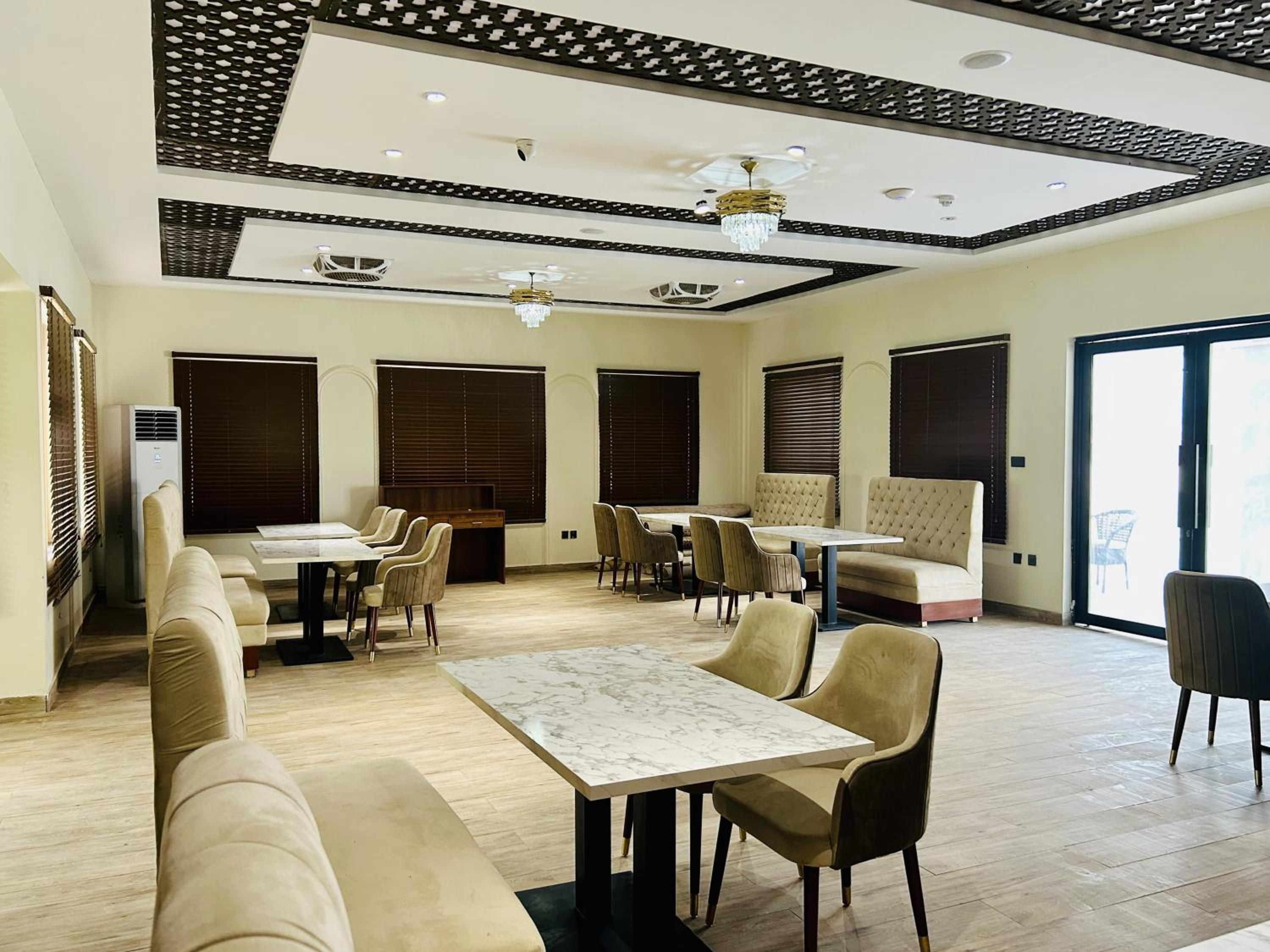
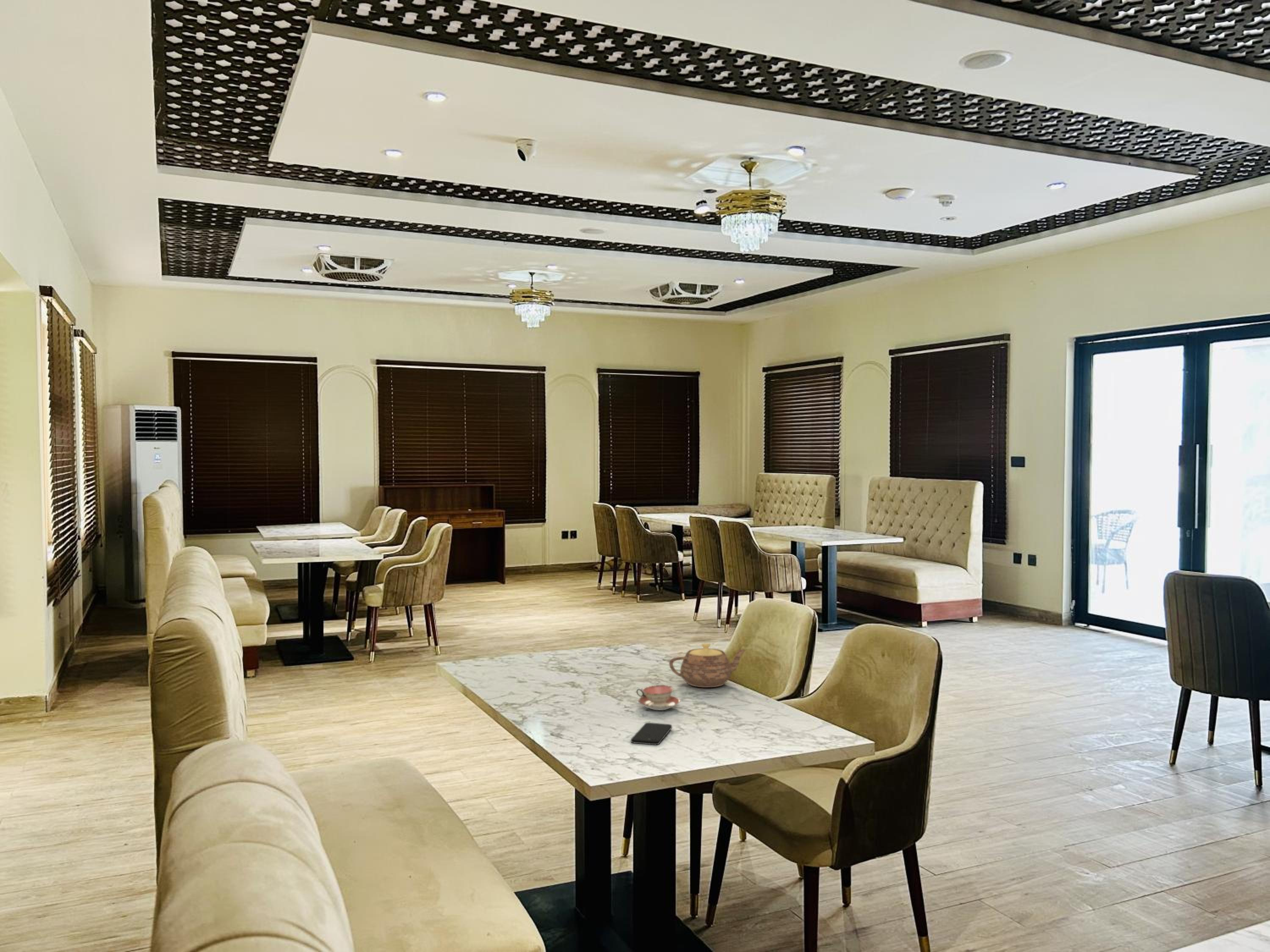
+ teacup (658, 698)
+ teapot (708, 663)
+ smartphone (652, 733)
